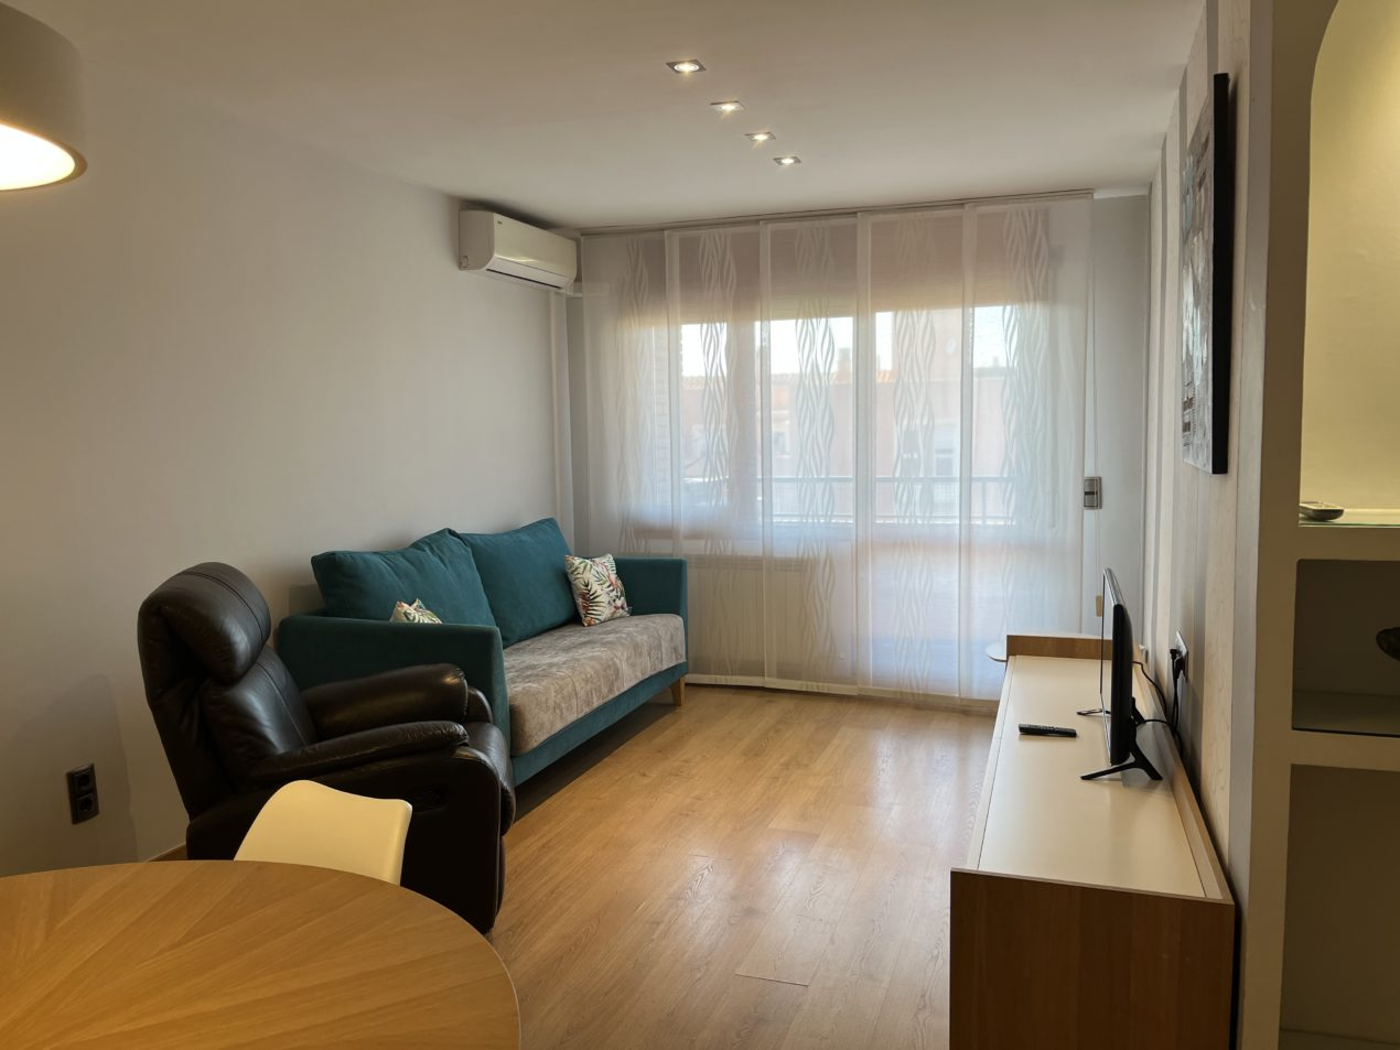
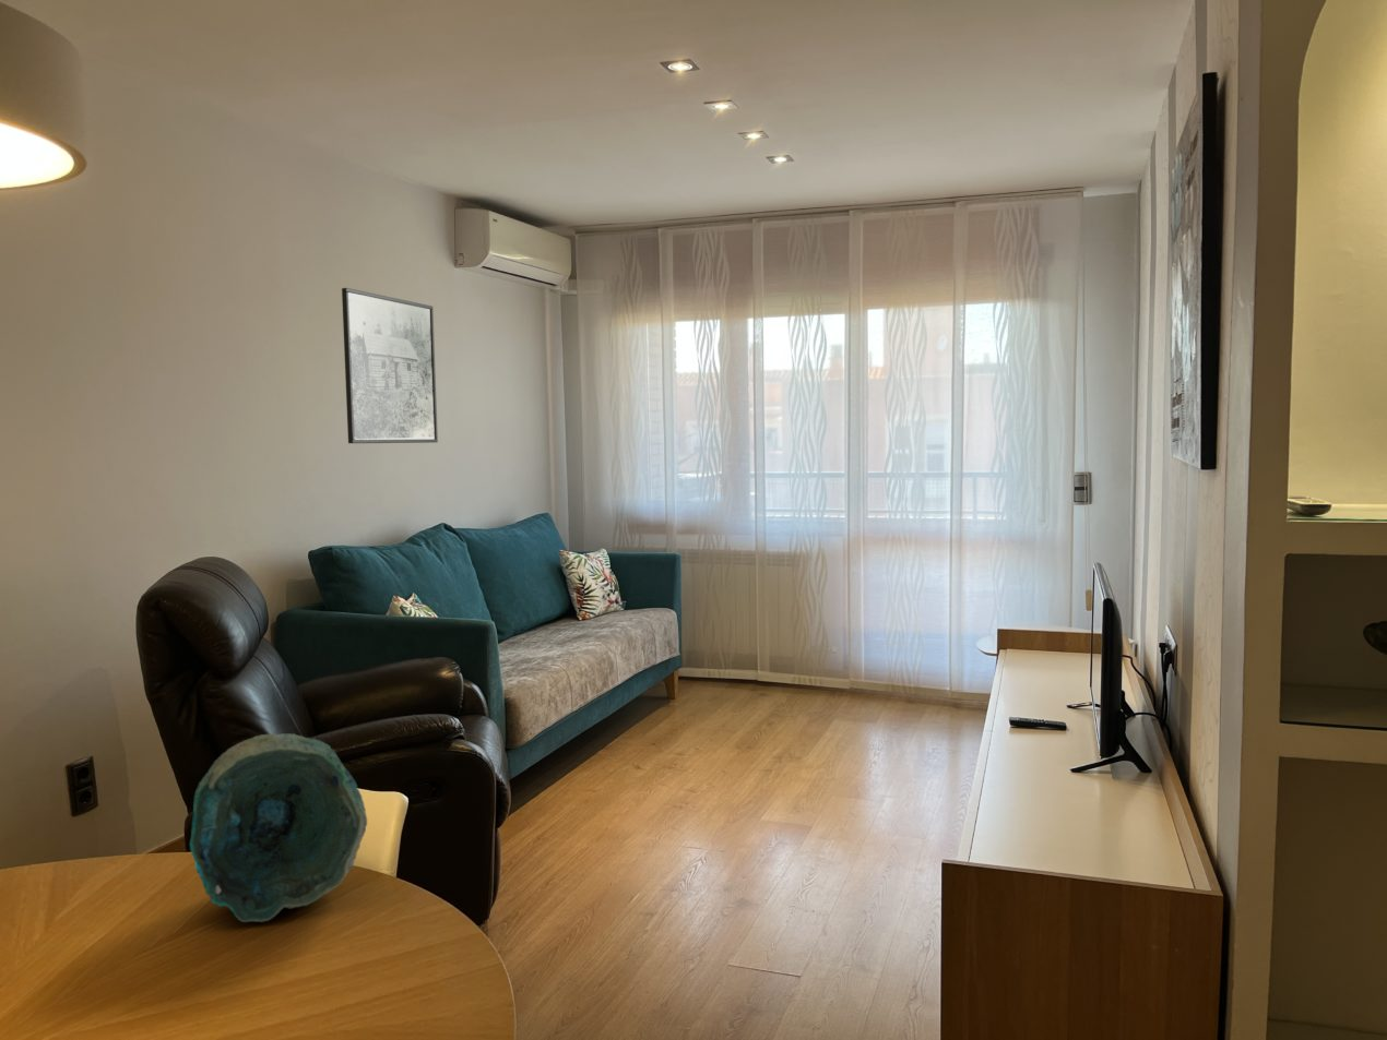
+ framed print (393, 370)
+ decorative bowl (284, 814)
